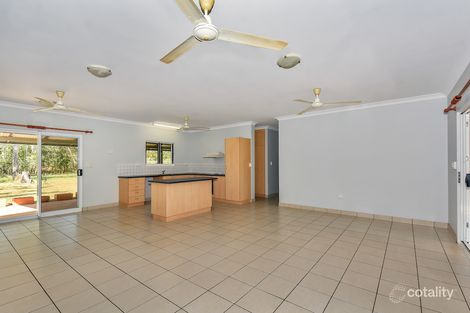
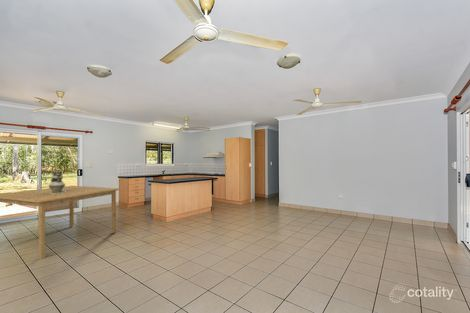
+ decorative urn (57, 181)
+ dining table (44, 214)
